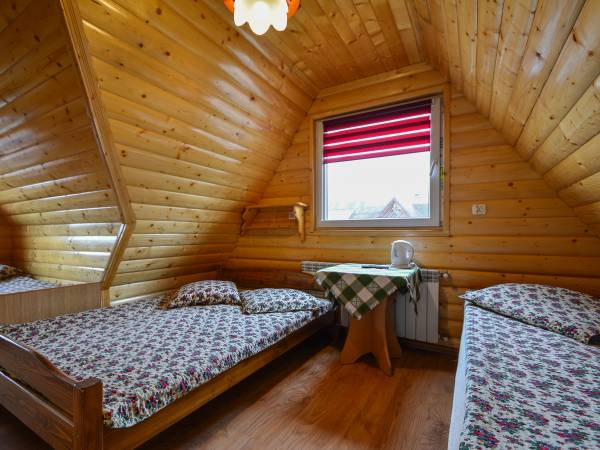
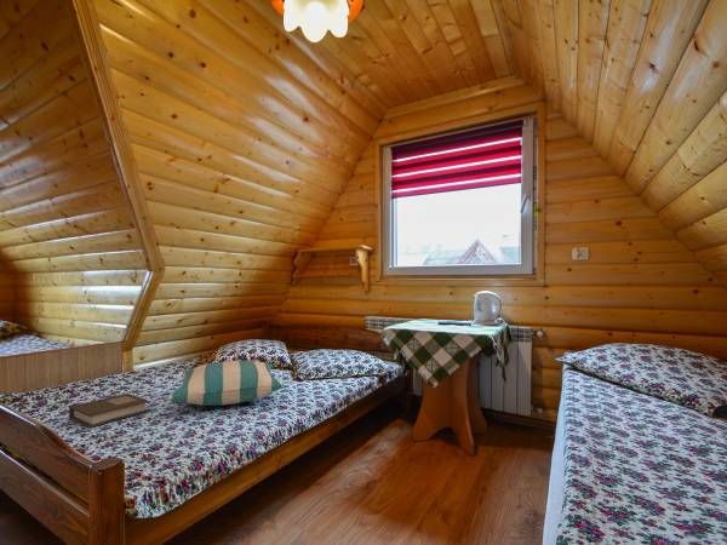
+ pillow (228, 380)
+ book (109, 408)
